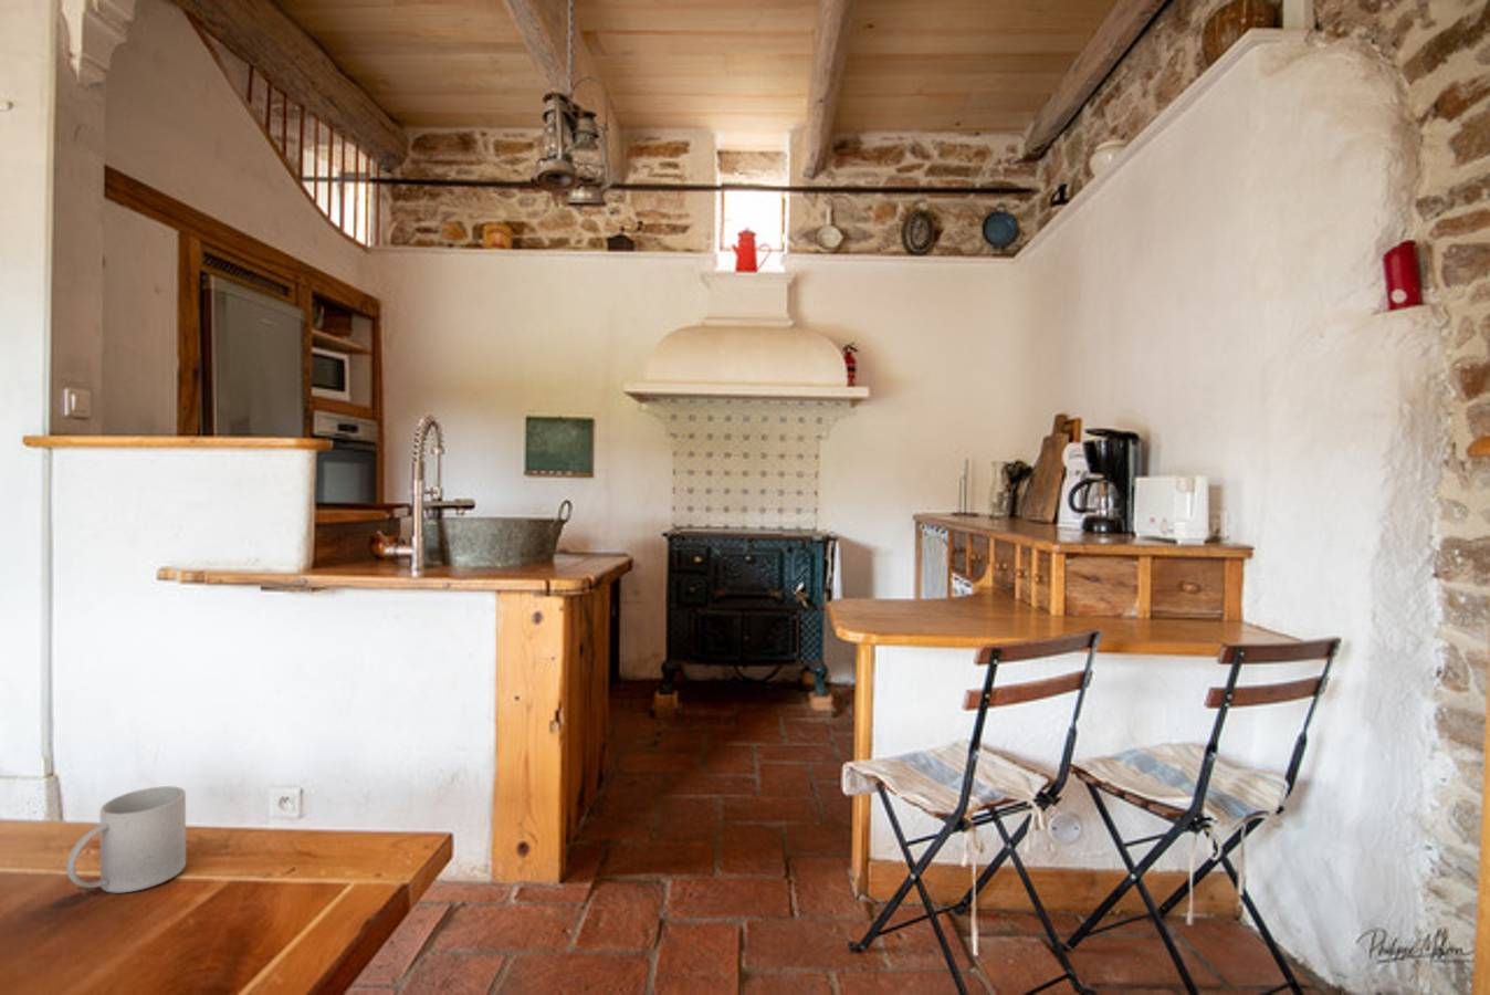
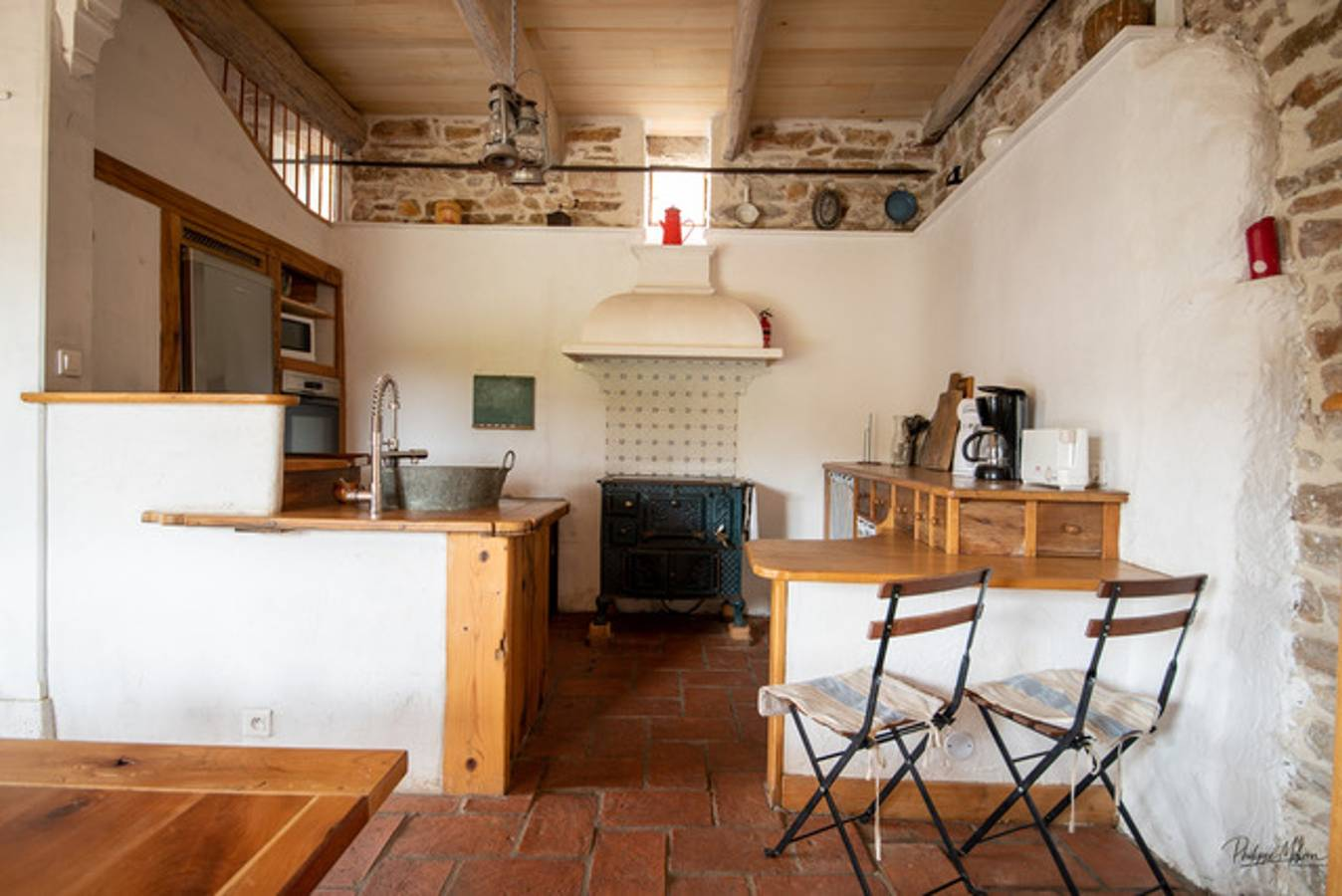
- mug (127, 844)
